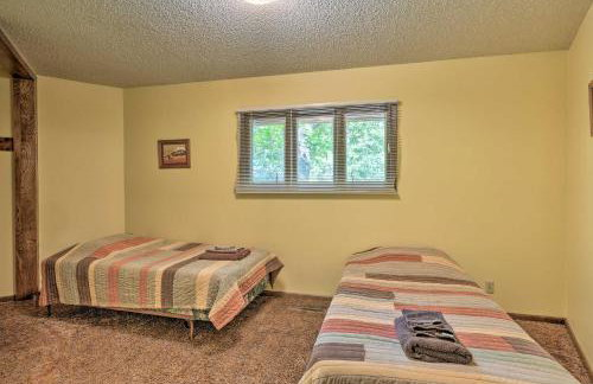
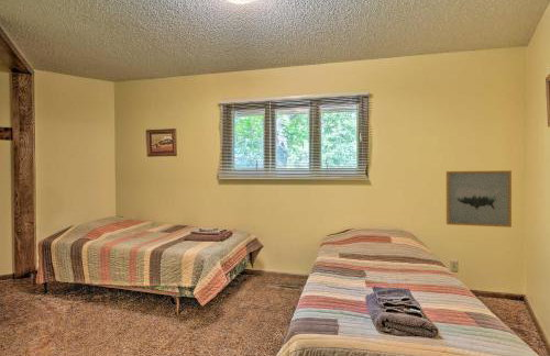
+ wall art (477, 198)
